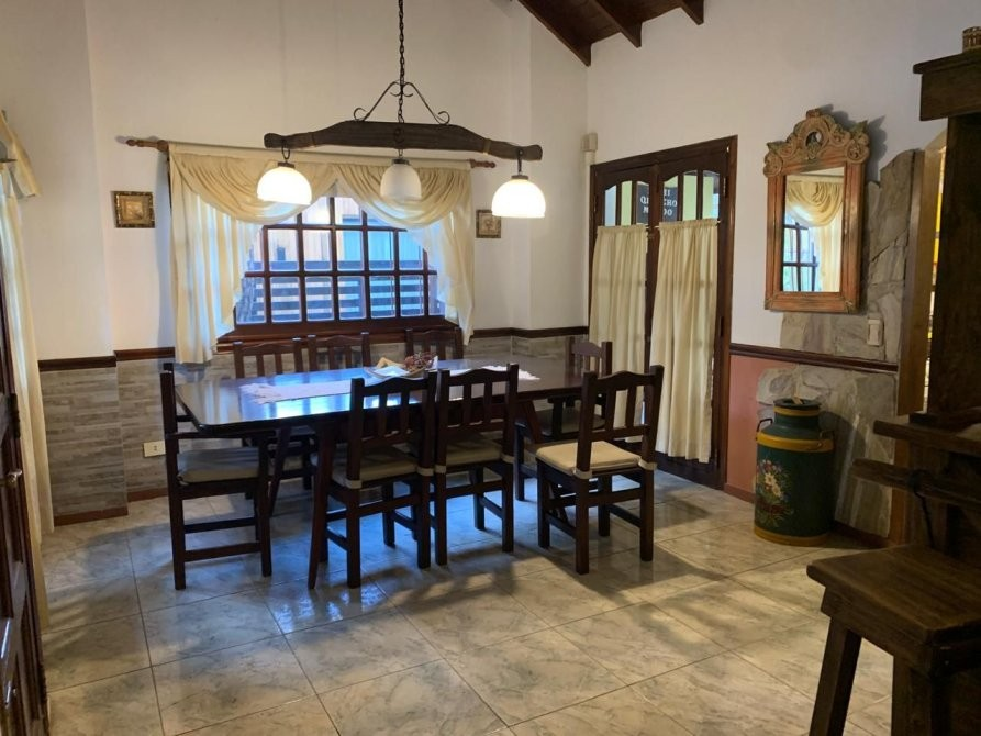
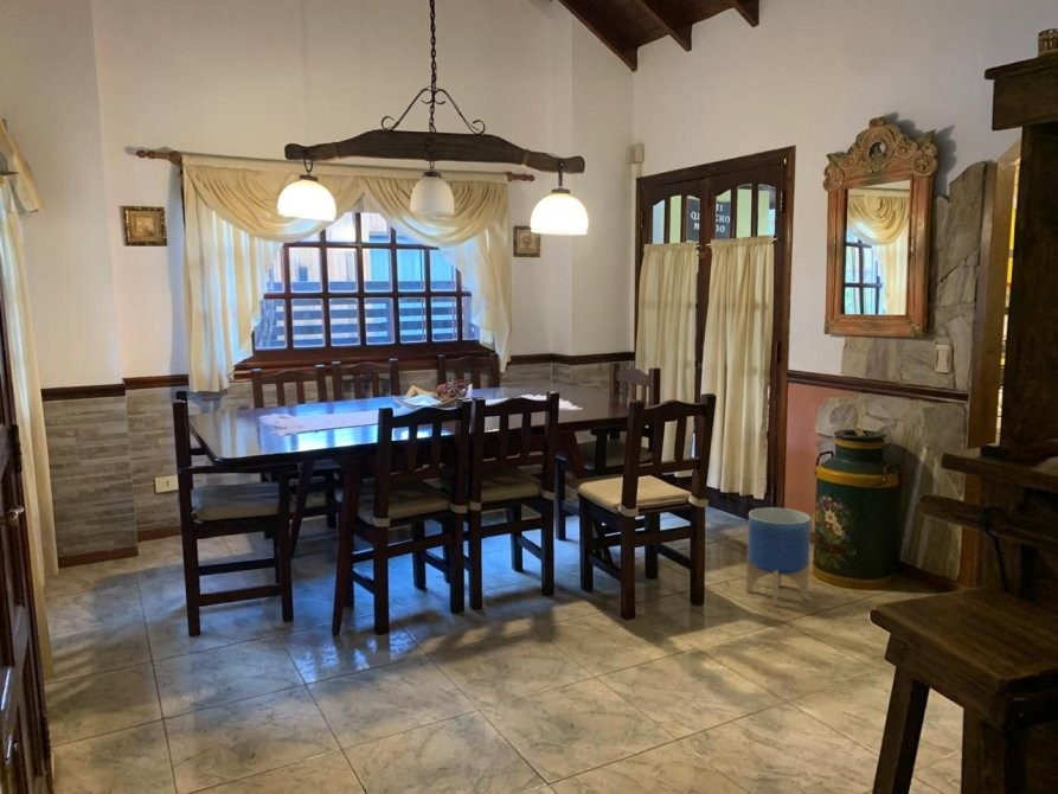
+ planter (777, 555)
